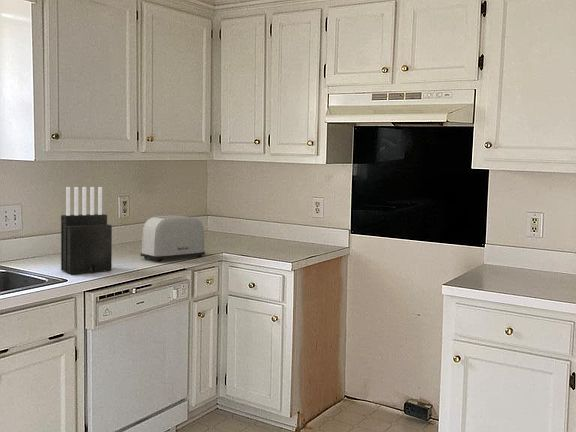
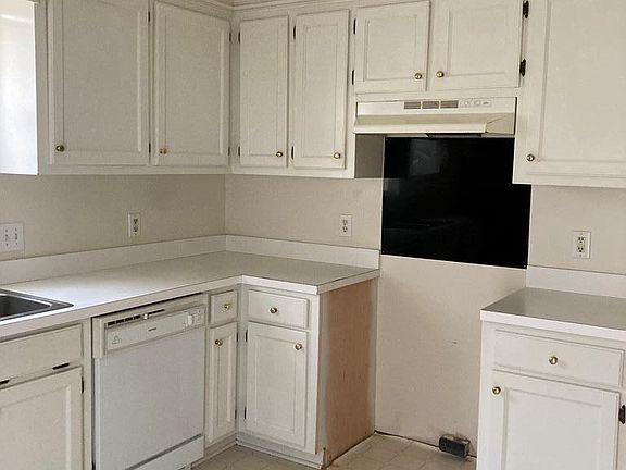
- toaster (174, 237)
- knife block (87, 229)
